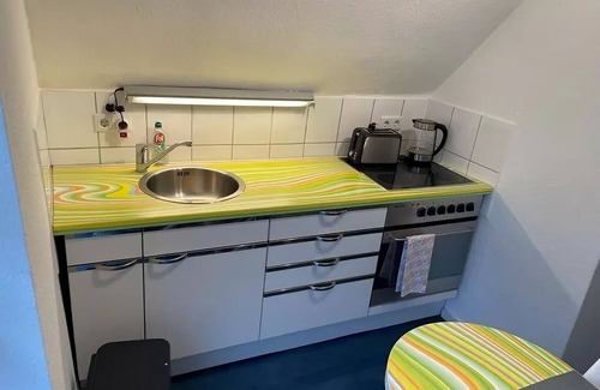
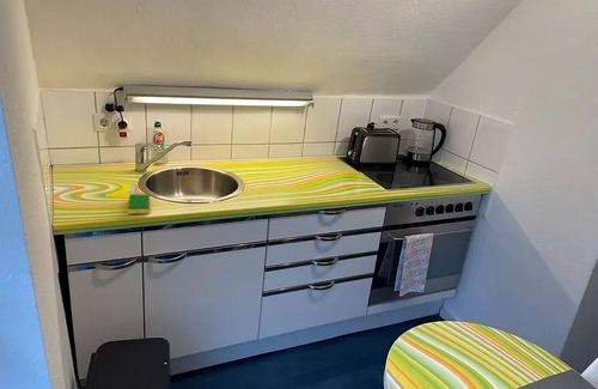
+ dish sponge (139, 203)
